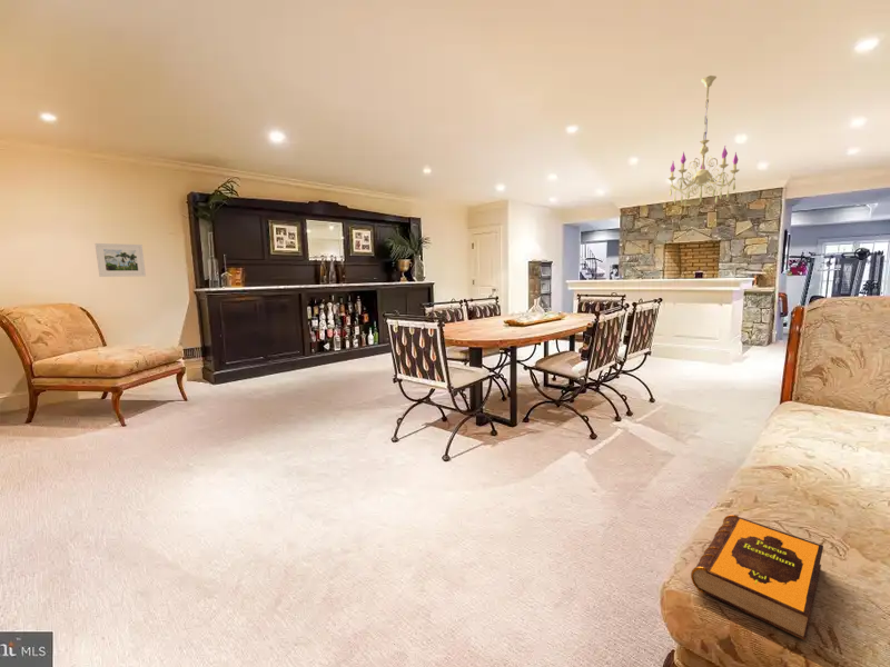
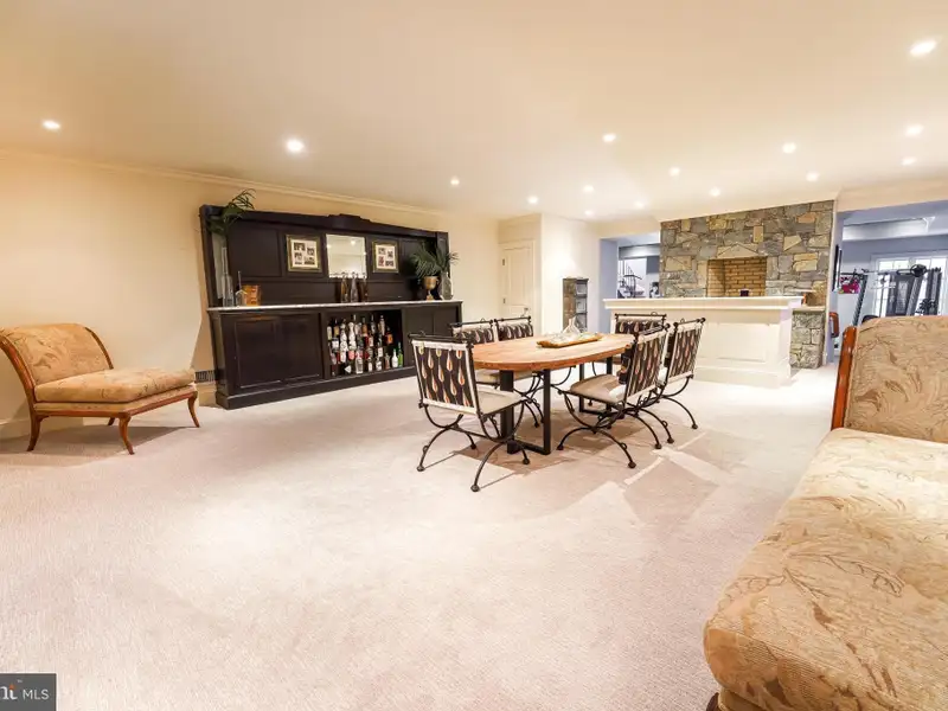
- hardback book (758, 565)
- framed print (120, 260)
- chandelier (704, 142)
